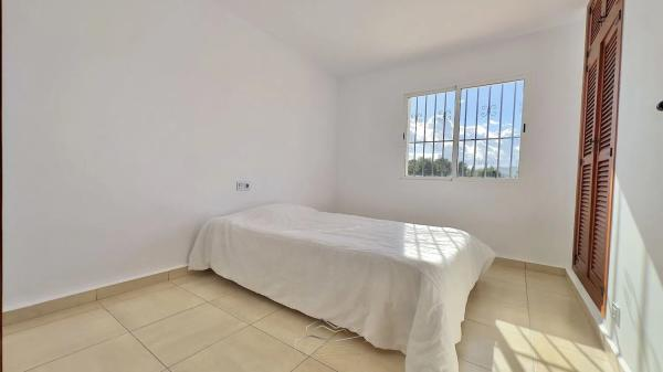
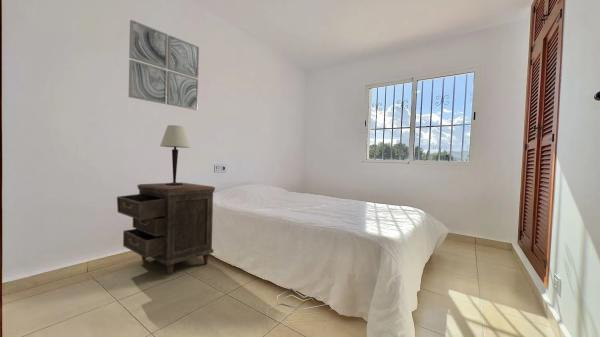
+ wall art (166, 70)
+ table lamp (175, 155)
+ nightstand (164, 225)
